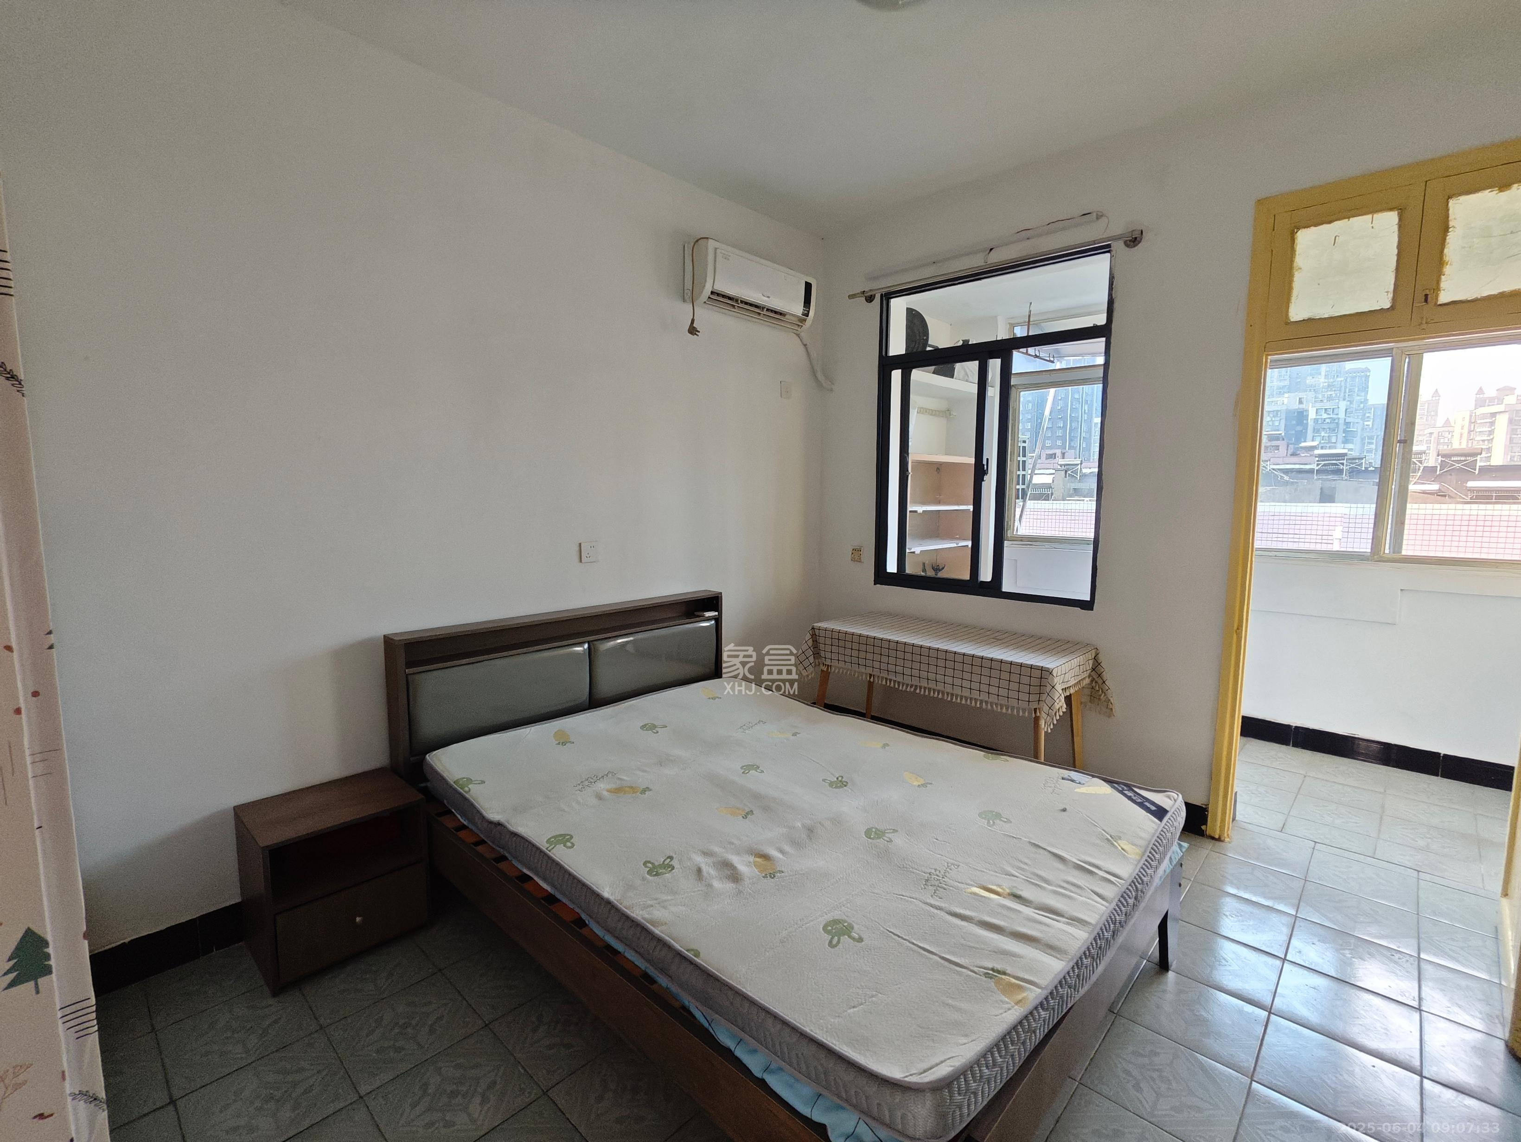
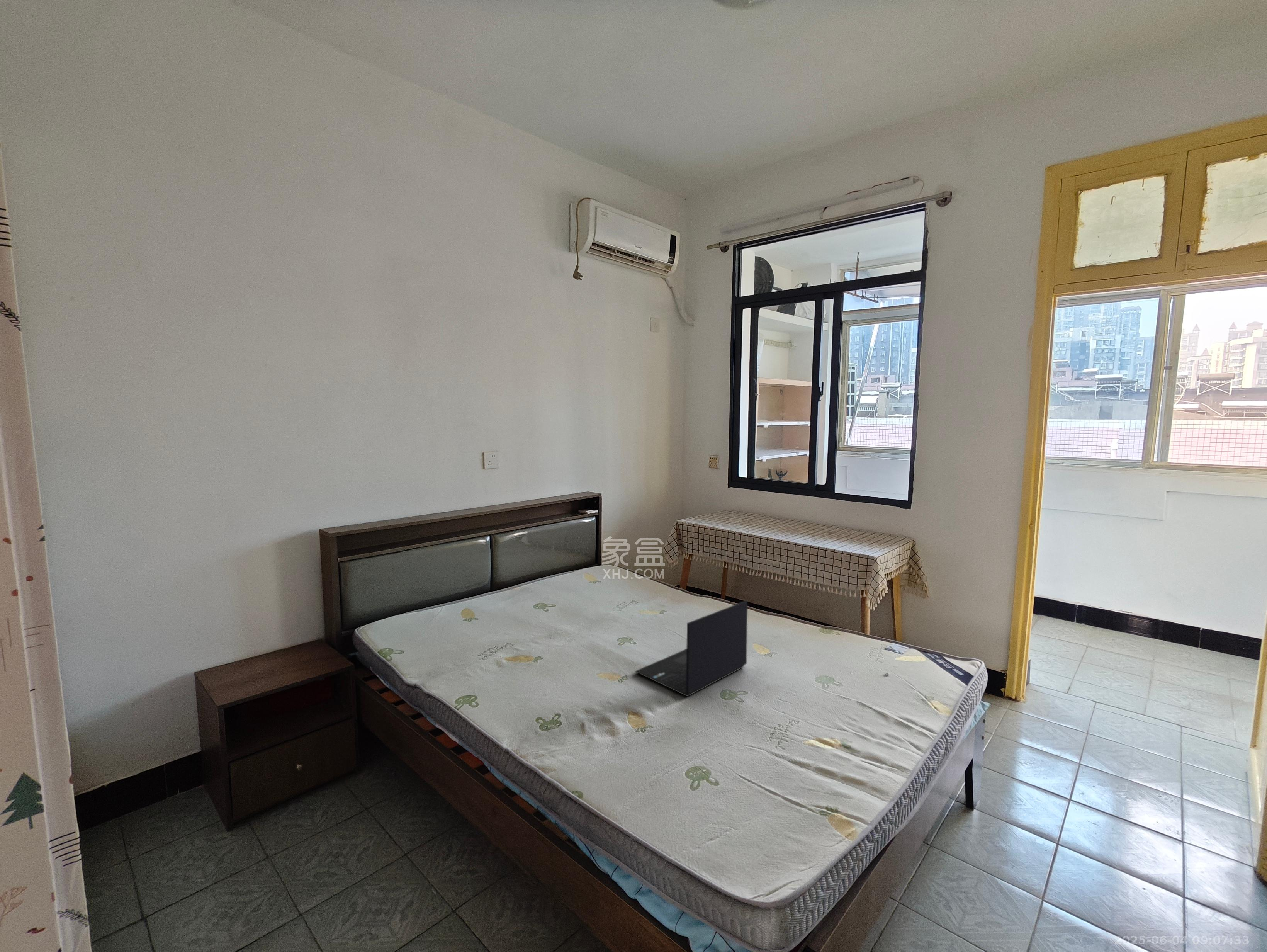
+ laptop (692, 637)
